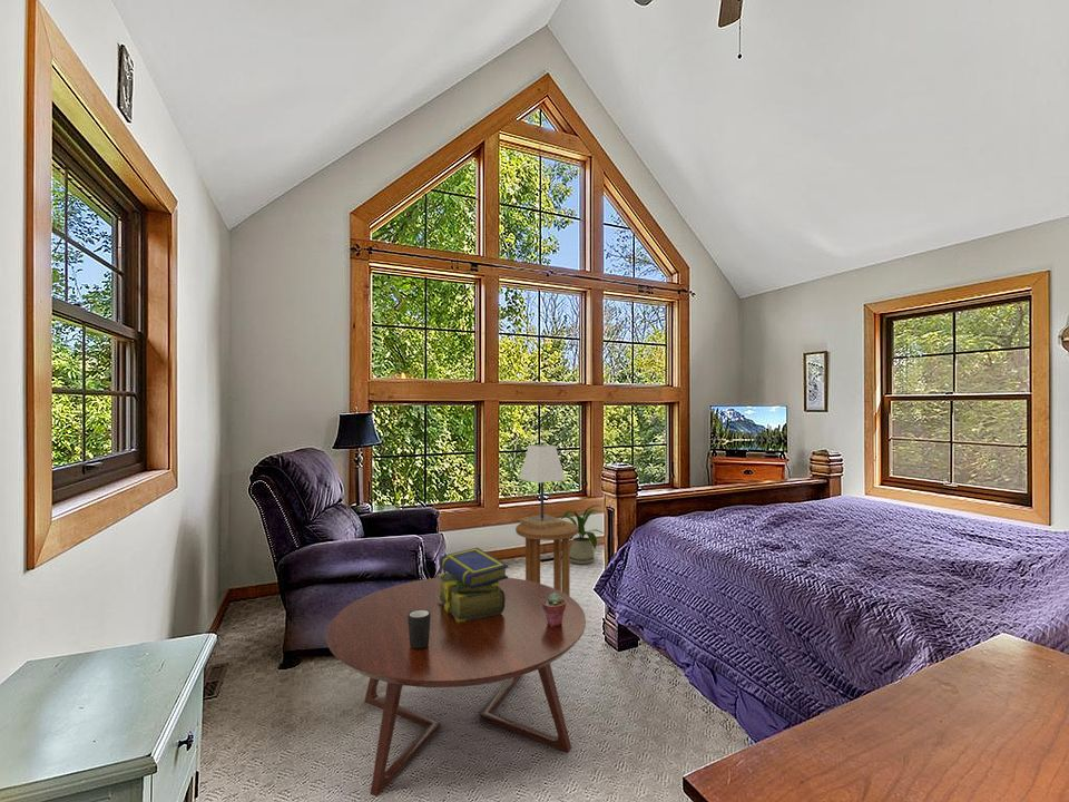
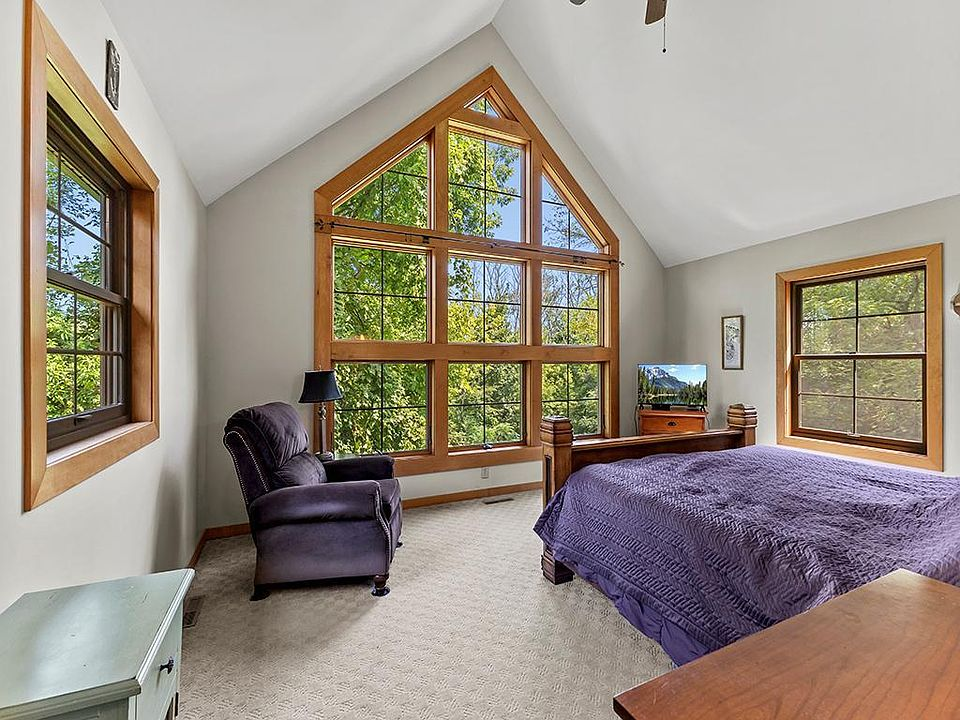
- potted succulent (553, 607)
- lamp (541, 483)
- mug (418, 626)
- side table (553, 566)
- house plant (579, 530)
- stack of books (473, 581)
- coffee table (460, 669)
